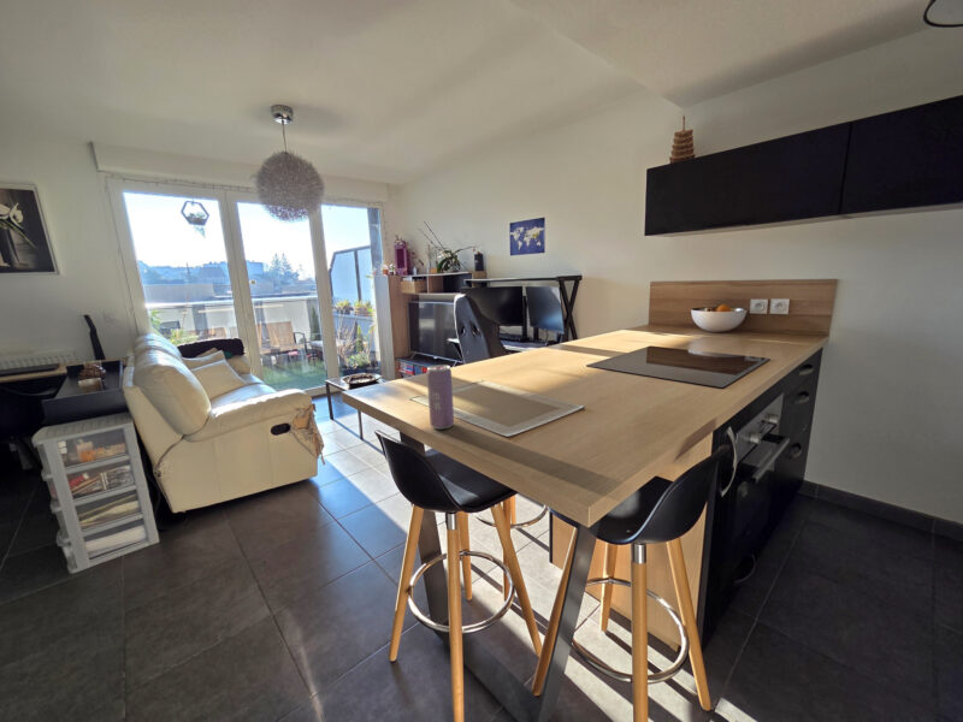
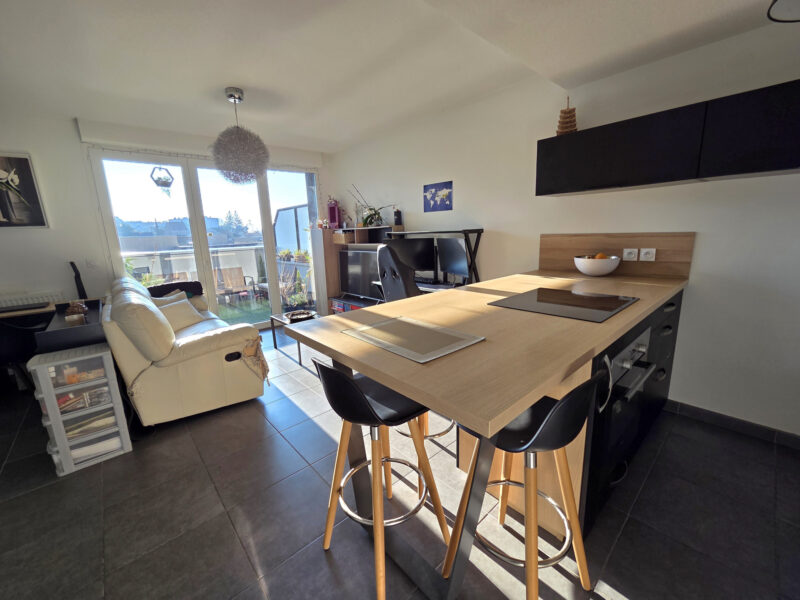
- beverage can (439, 396)
